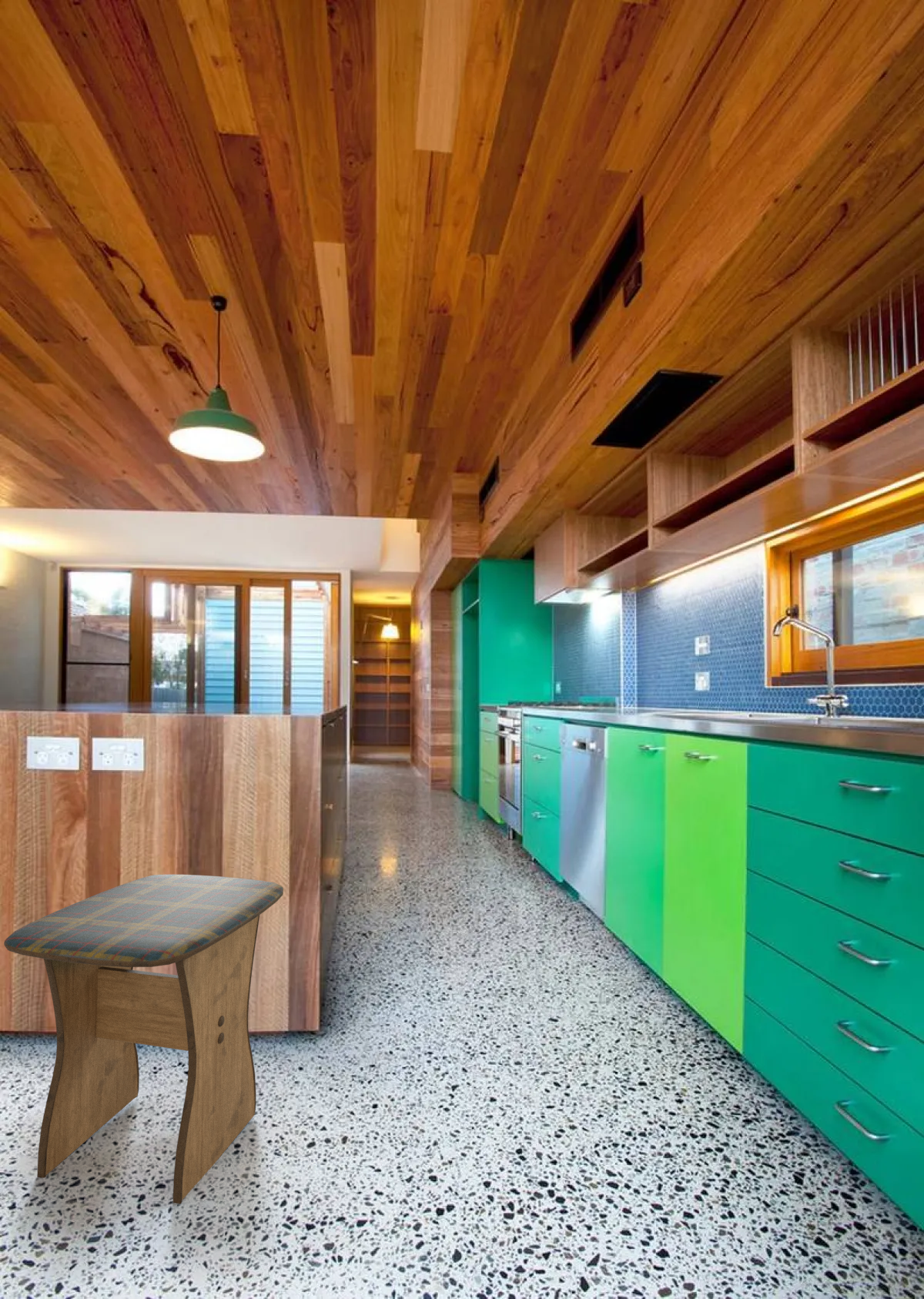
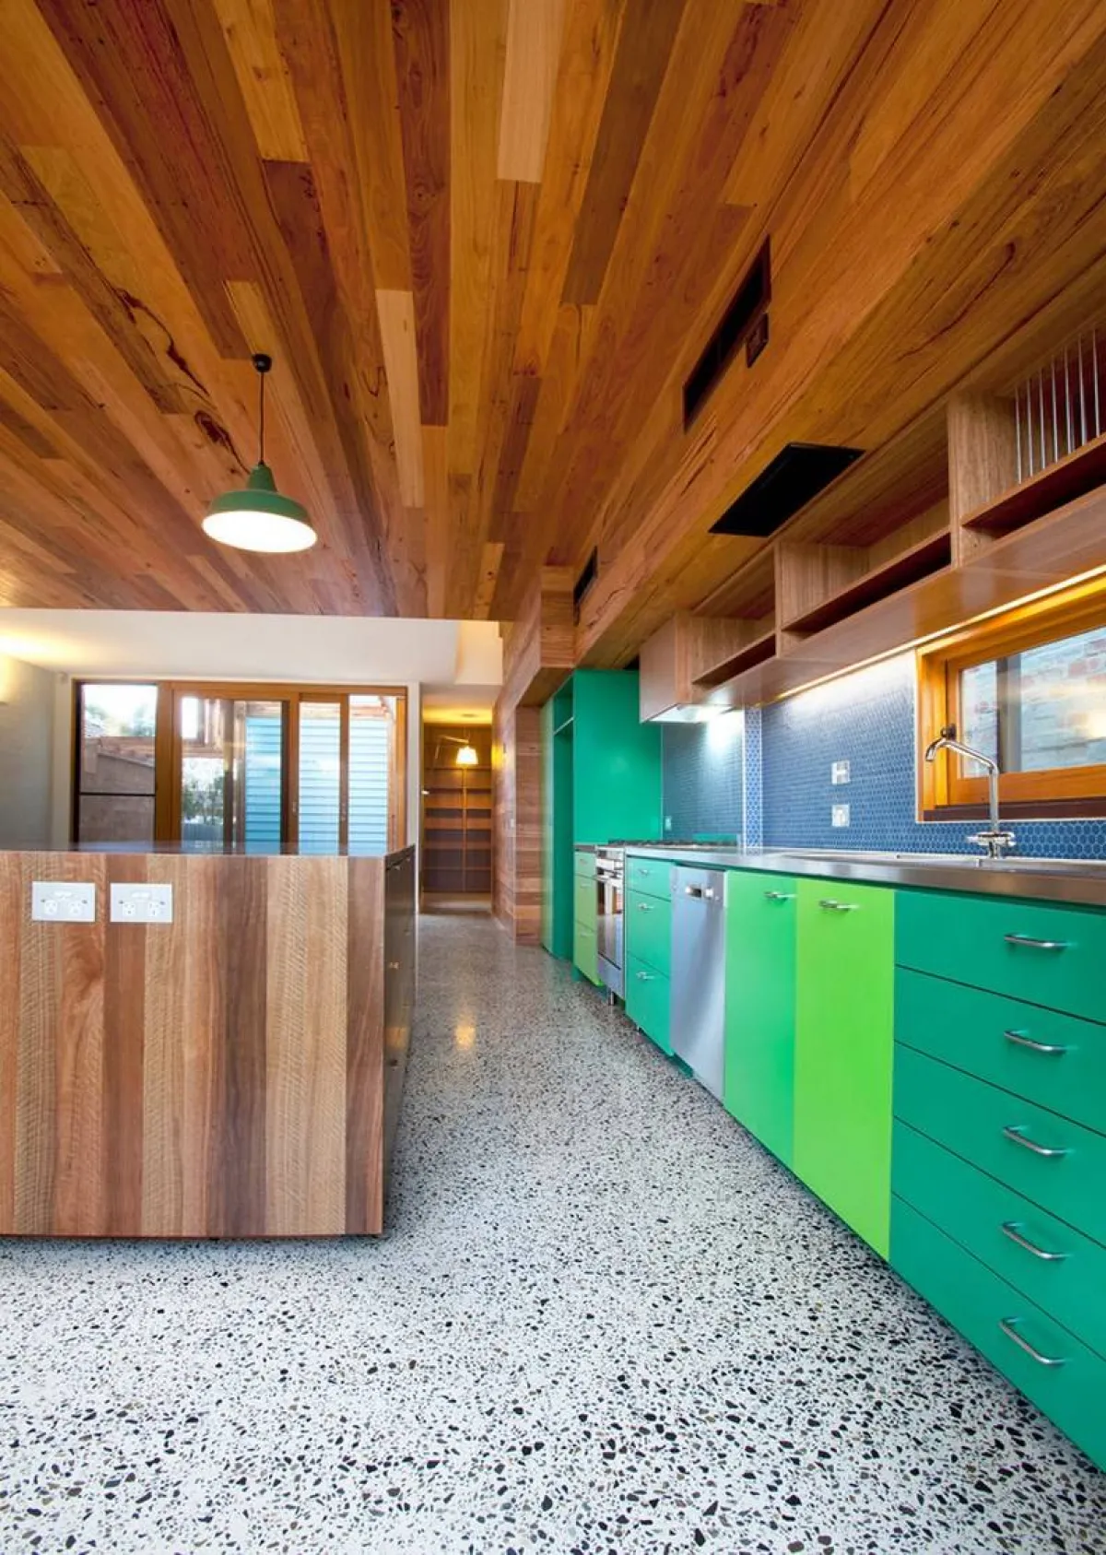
- stool (156, 1024)
